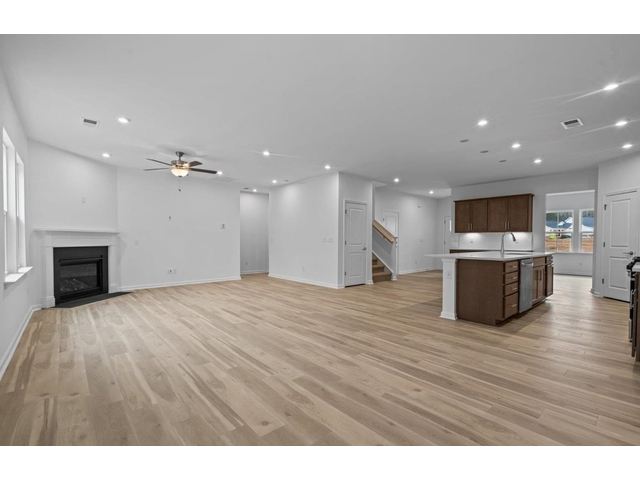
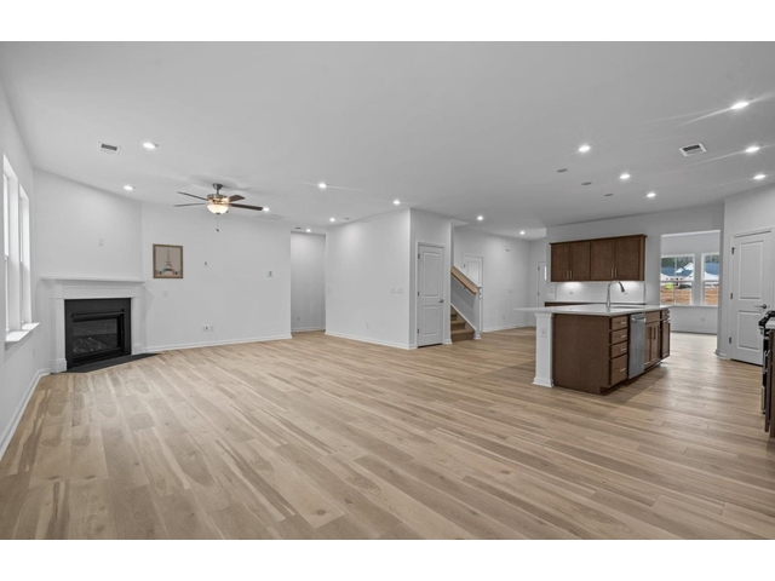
+ wall art (168, 261)
